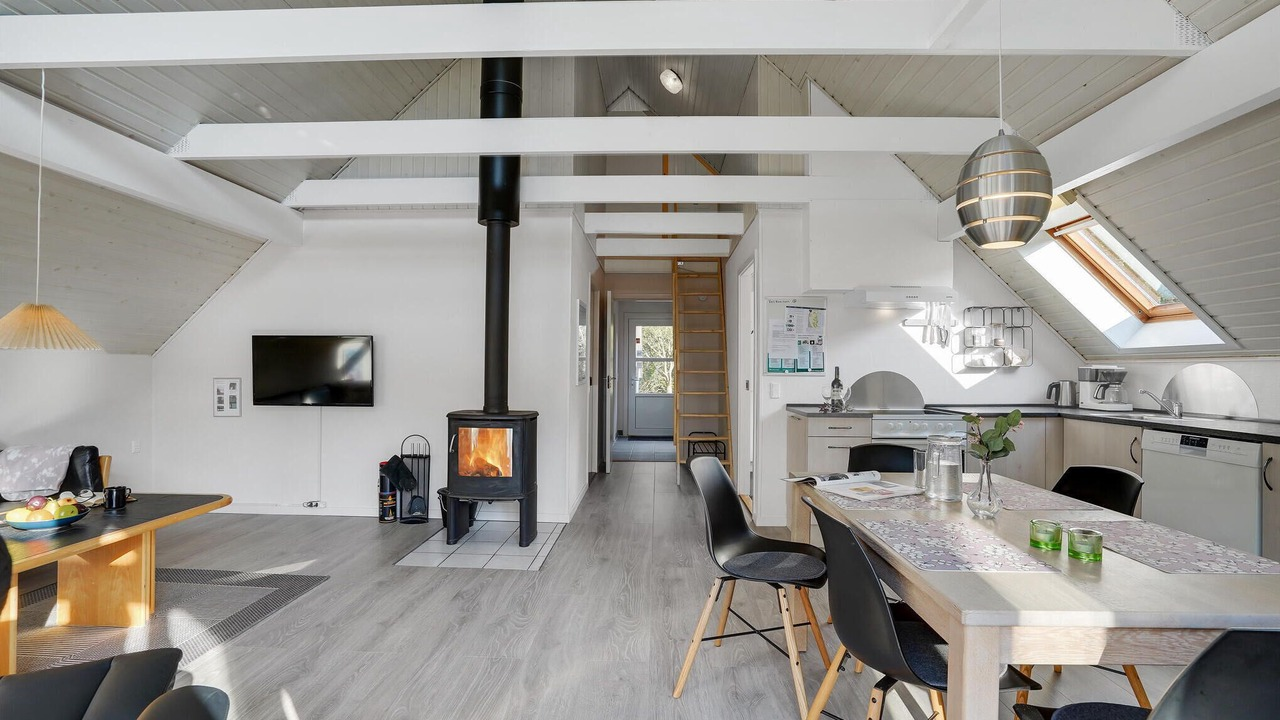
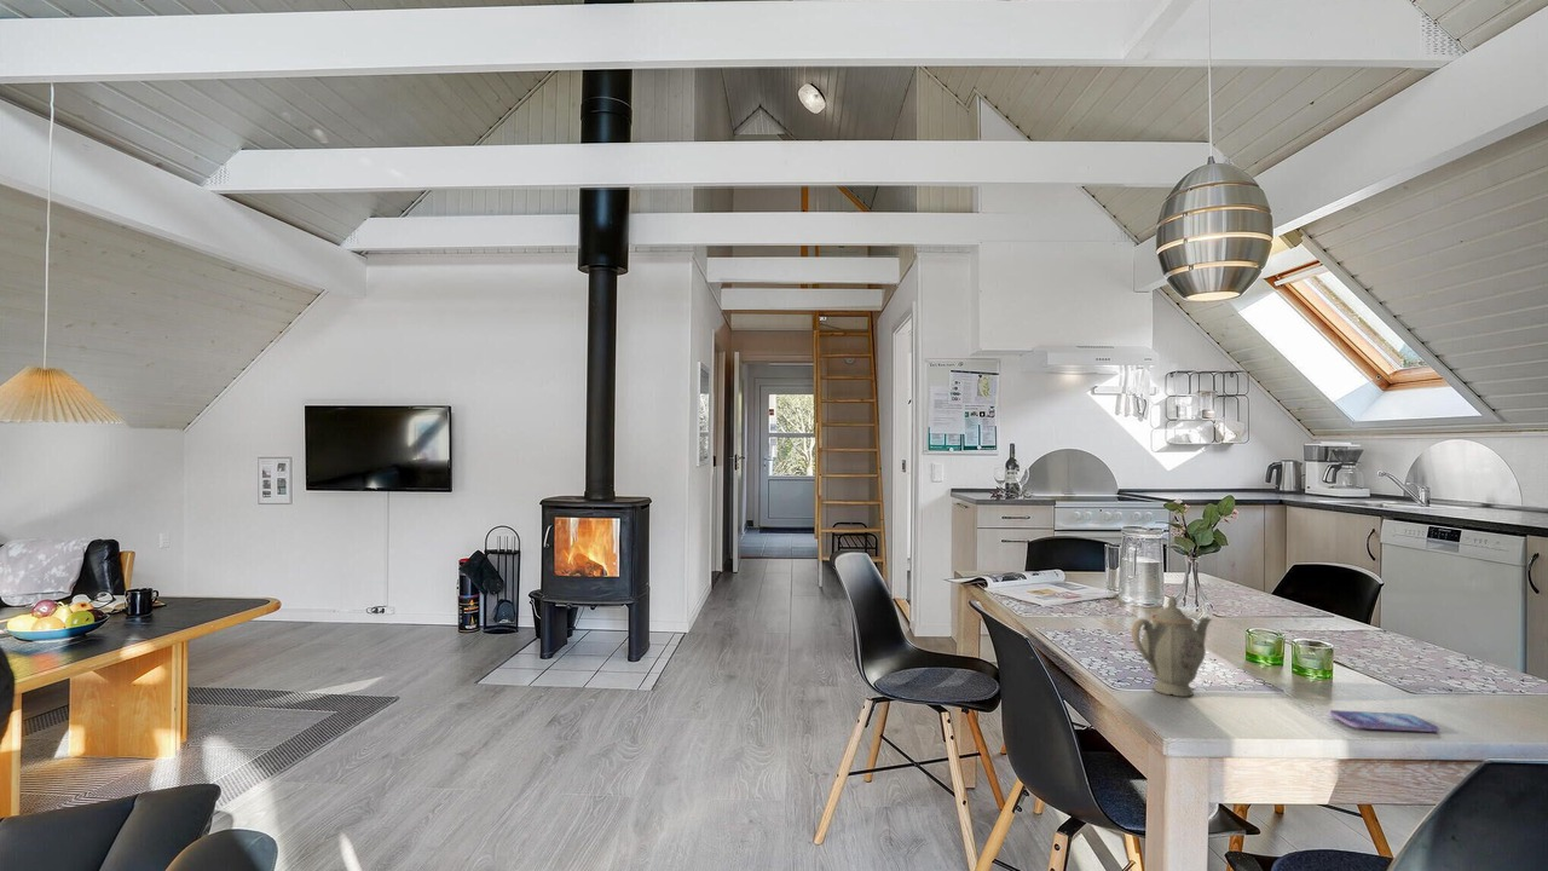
+ chinaware (1173, 642)
+ smartphone (1382, 720)
